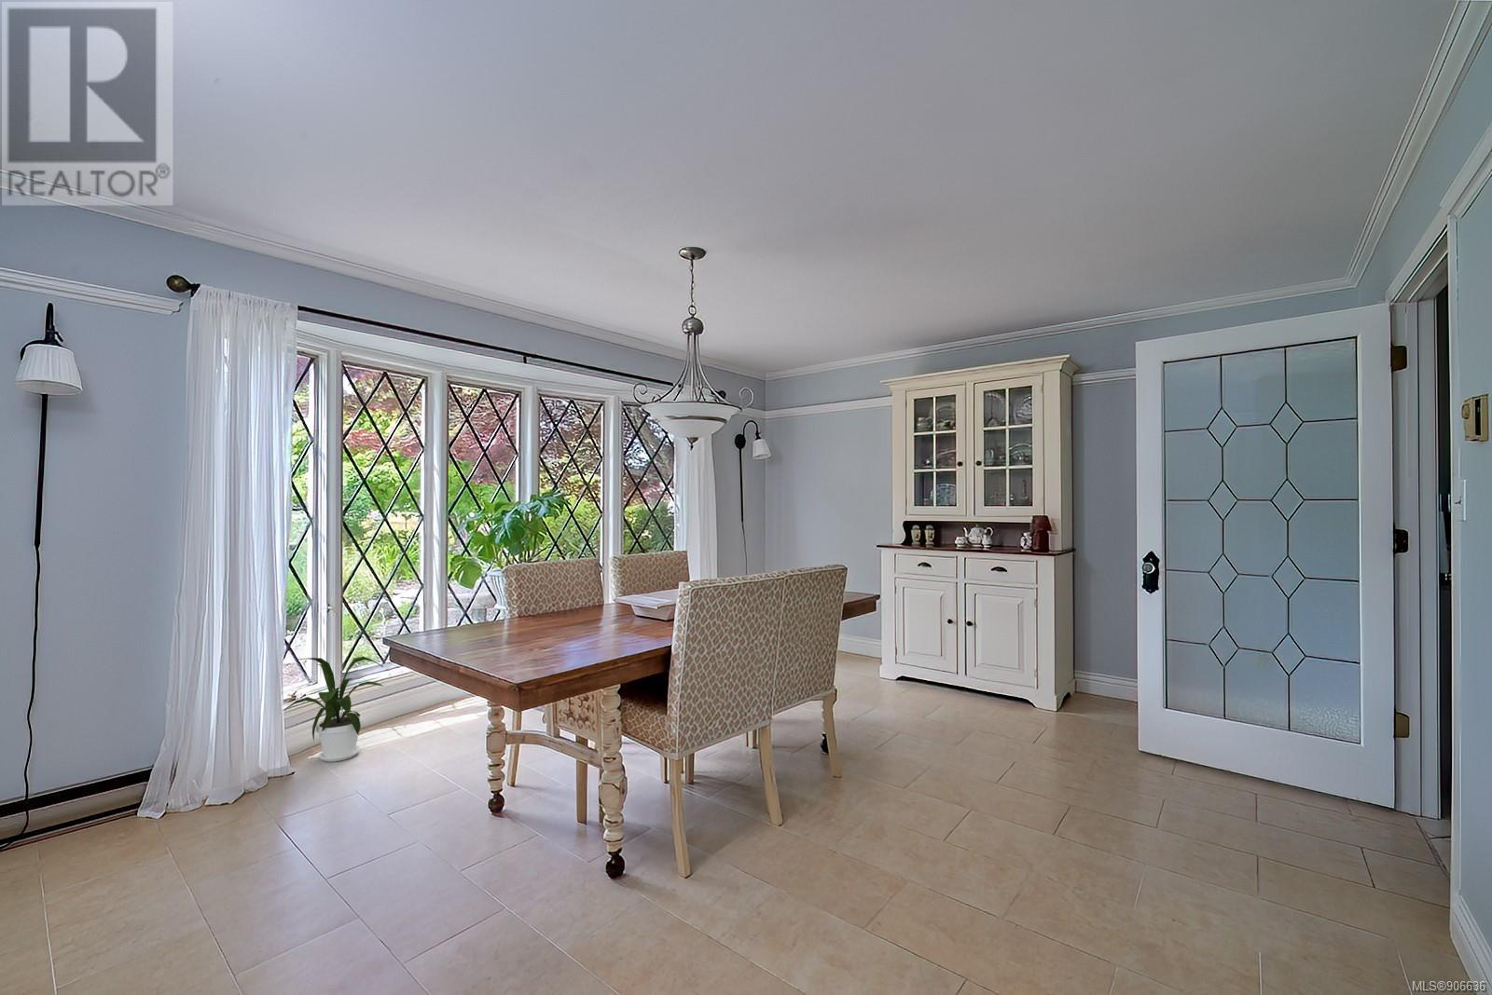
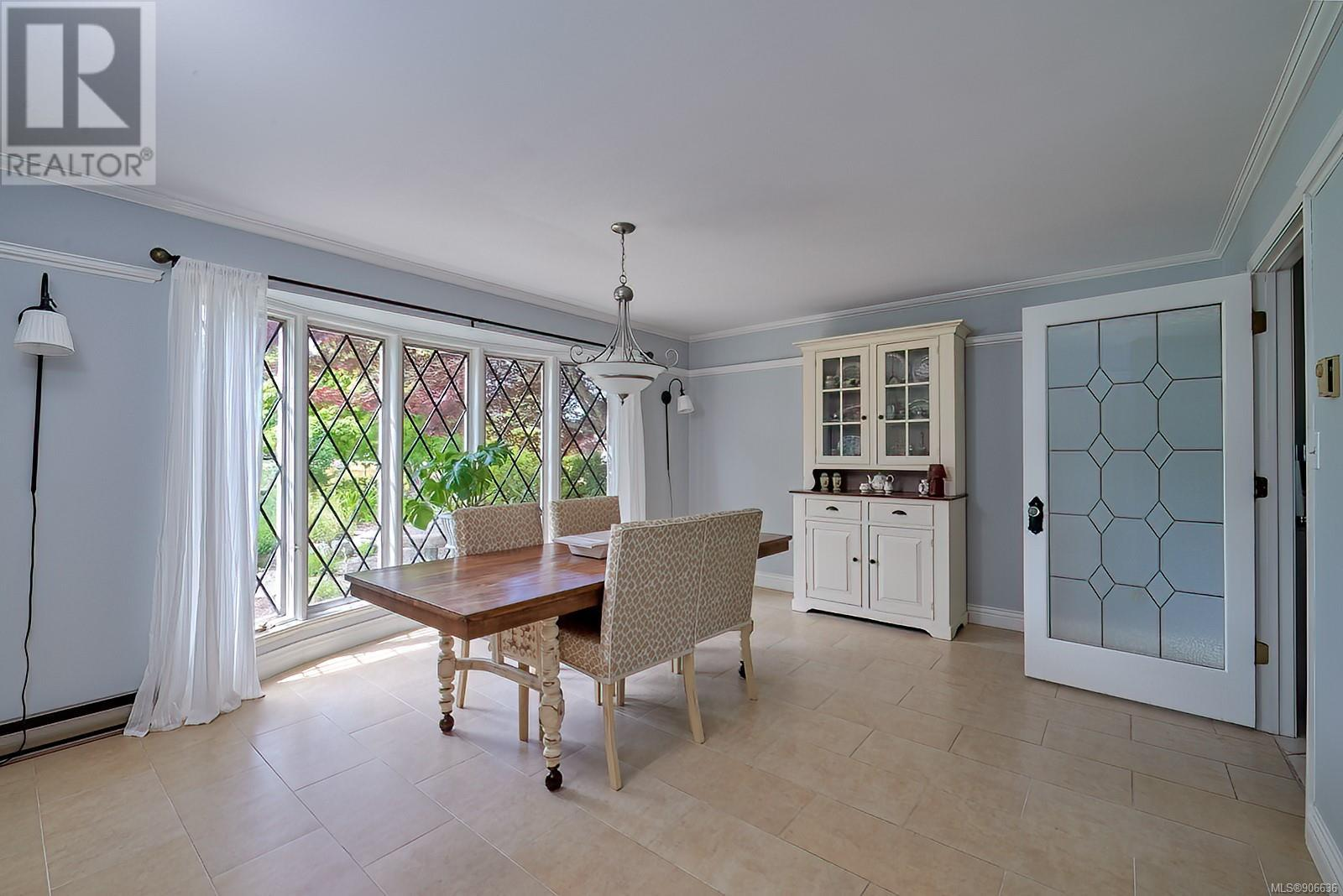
- house plant (337, 704)
